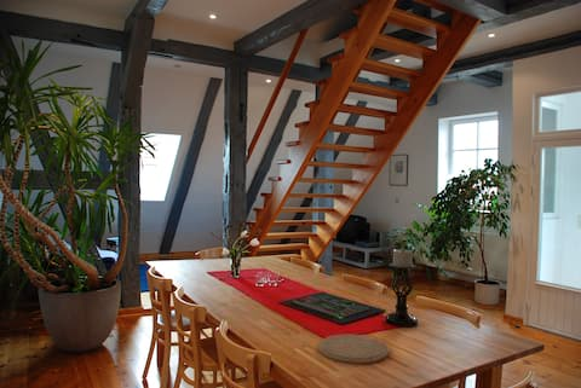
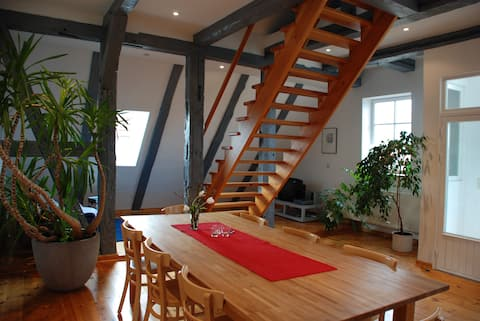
- architectural model (330, 303)
- plate (352, 347)
- candle holder (402, 284)
